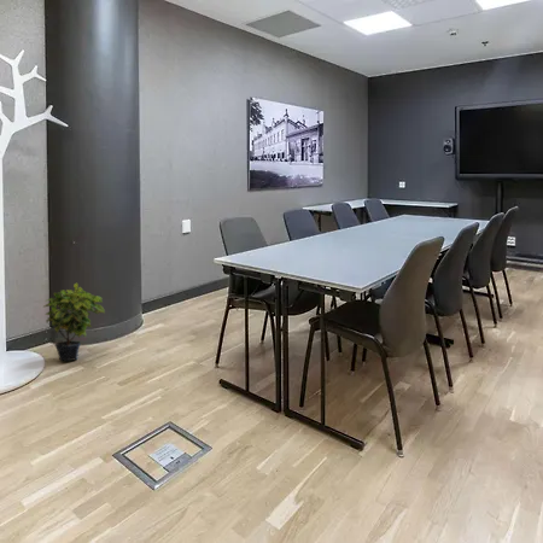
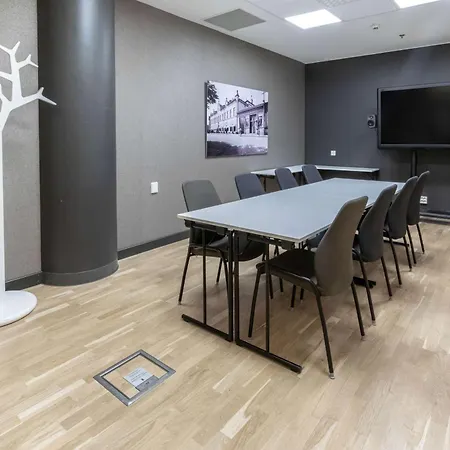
- potted plant (71, 321)
